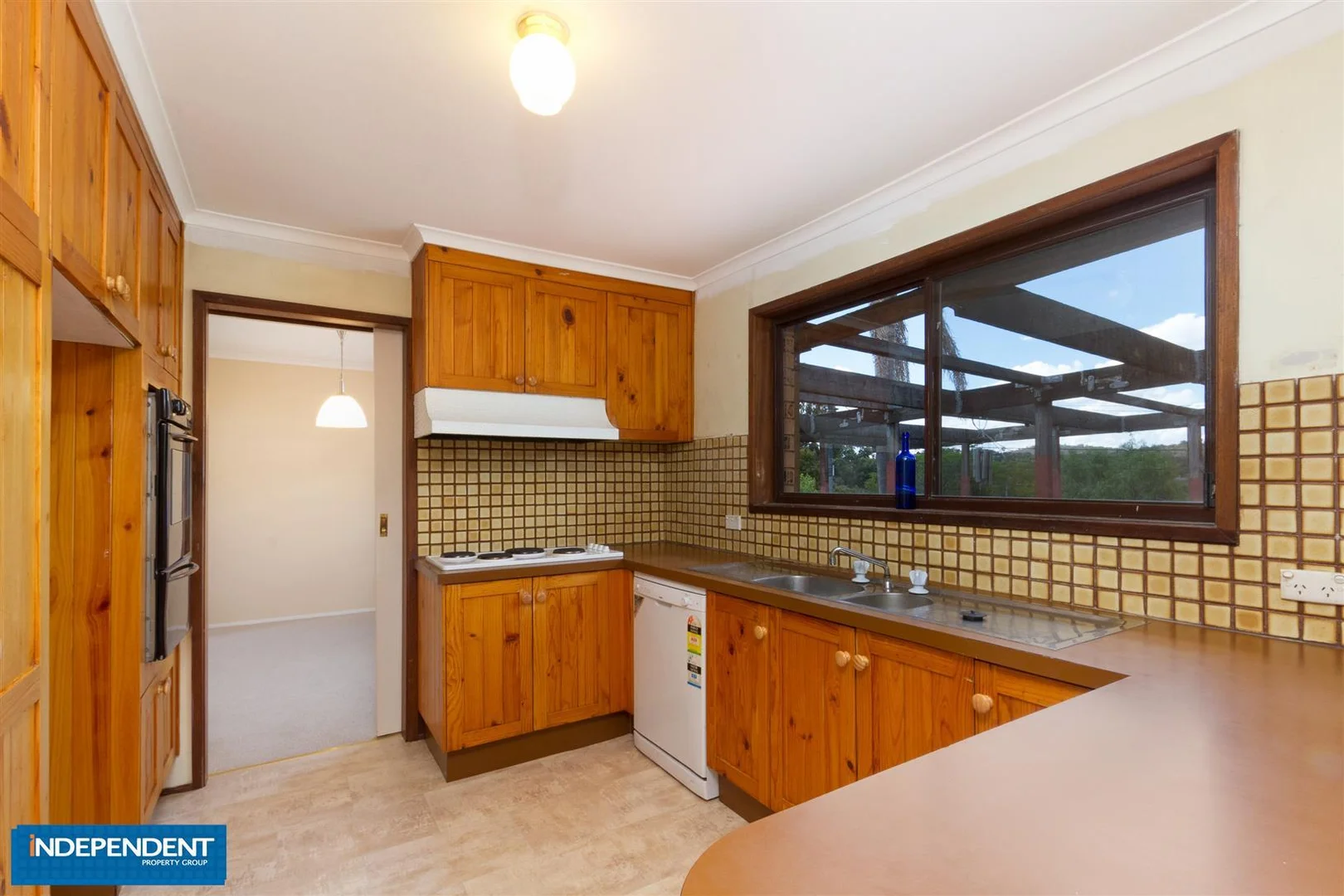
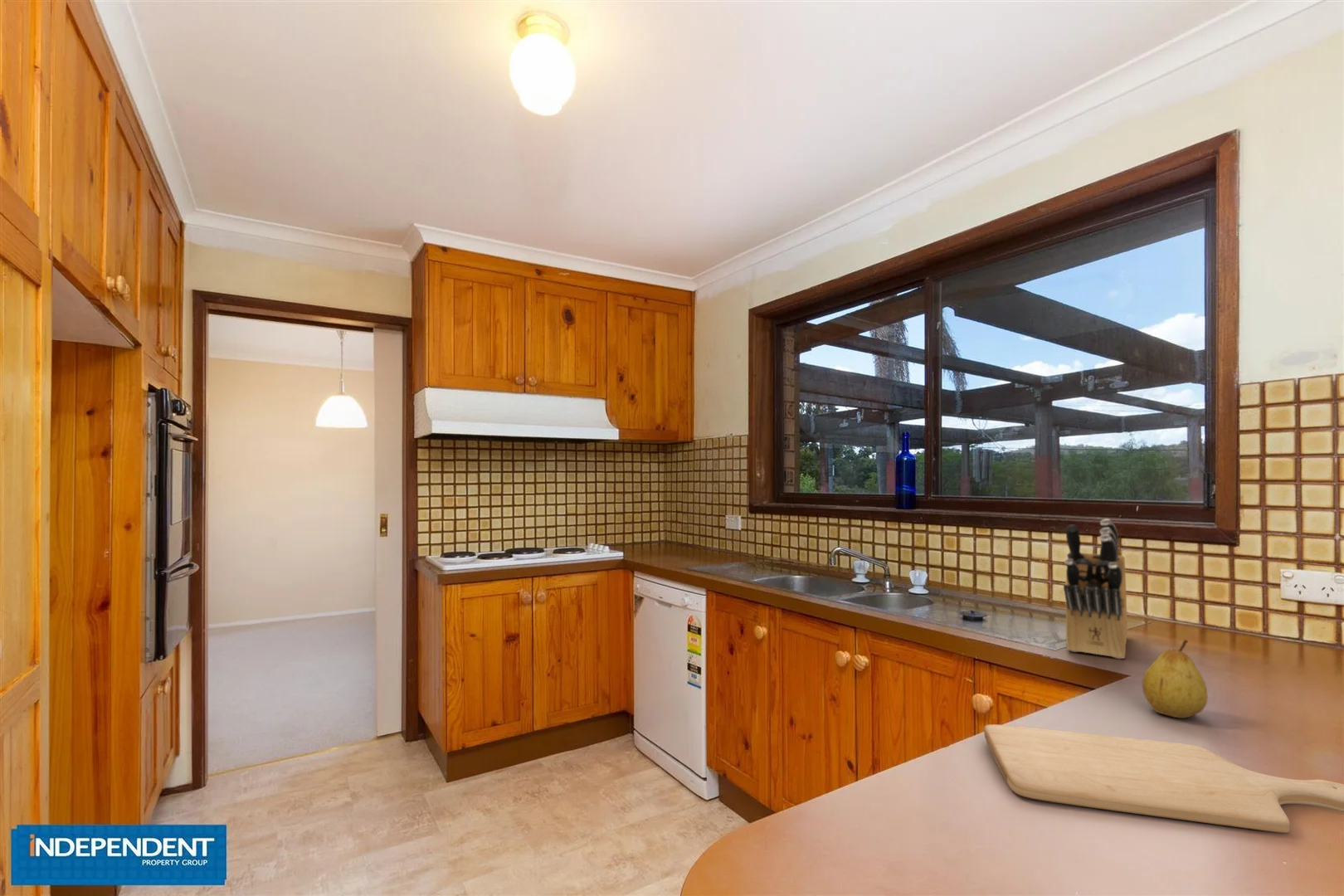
+ chopping board (1166, 776)
+ fruit (1173, 676)
+ knife block (1096, 580)
